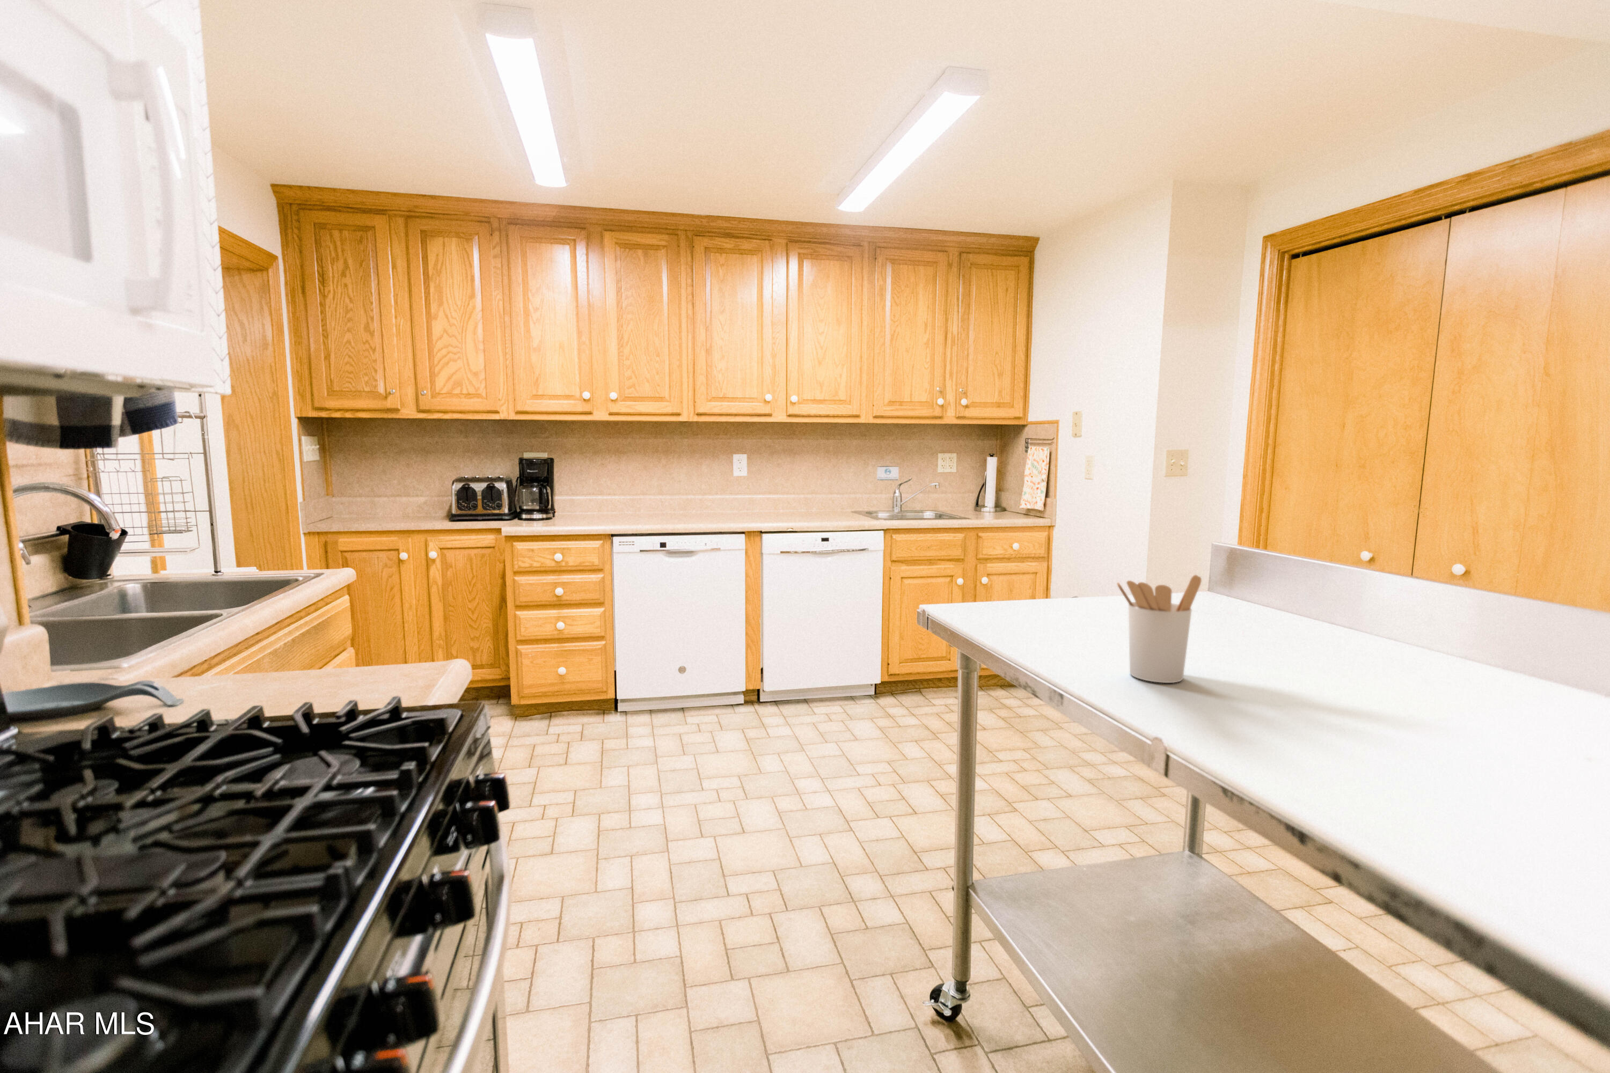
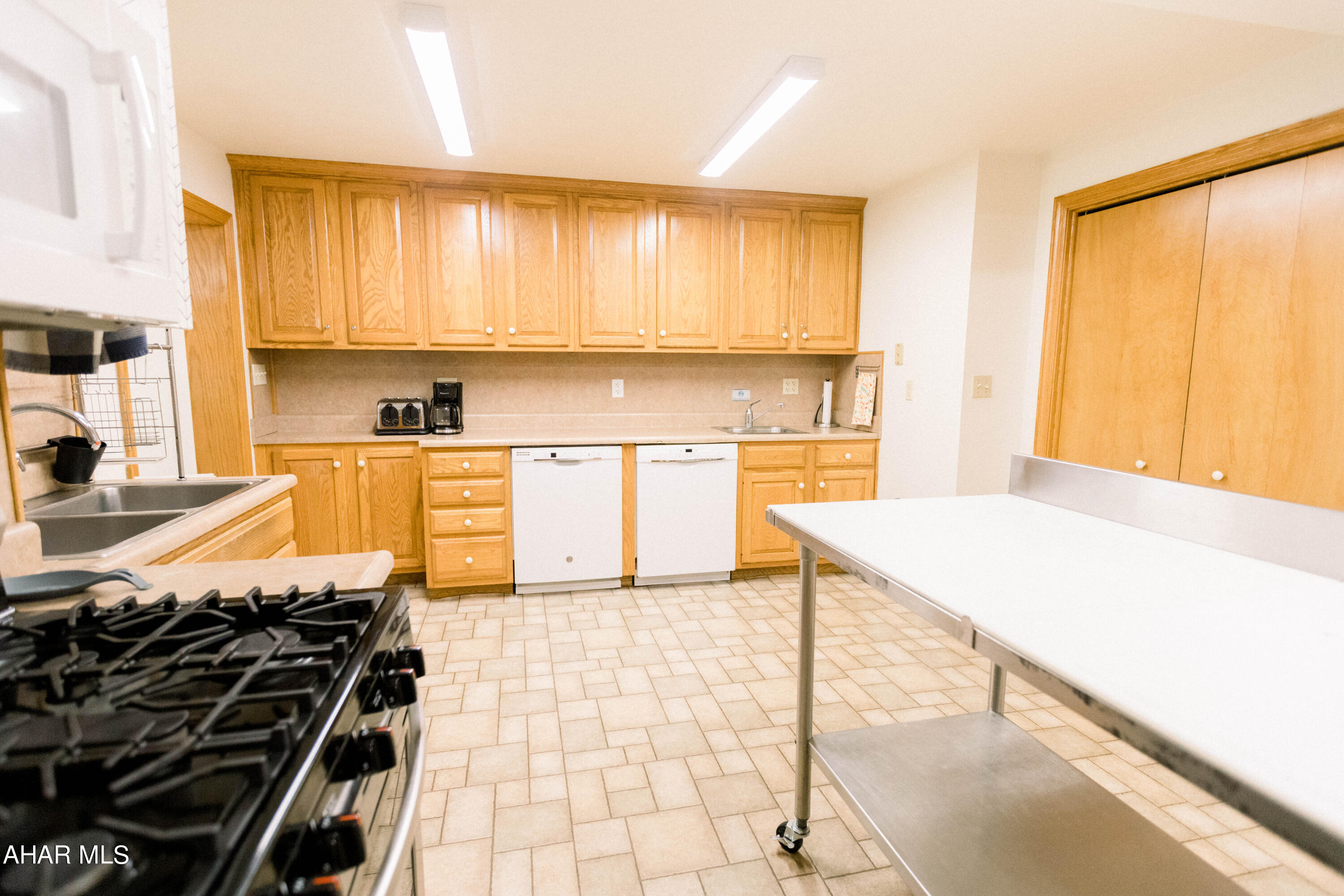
- utensil holder (1155, 626)
